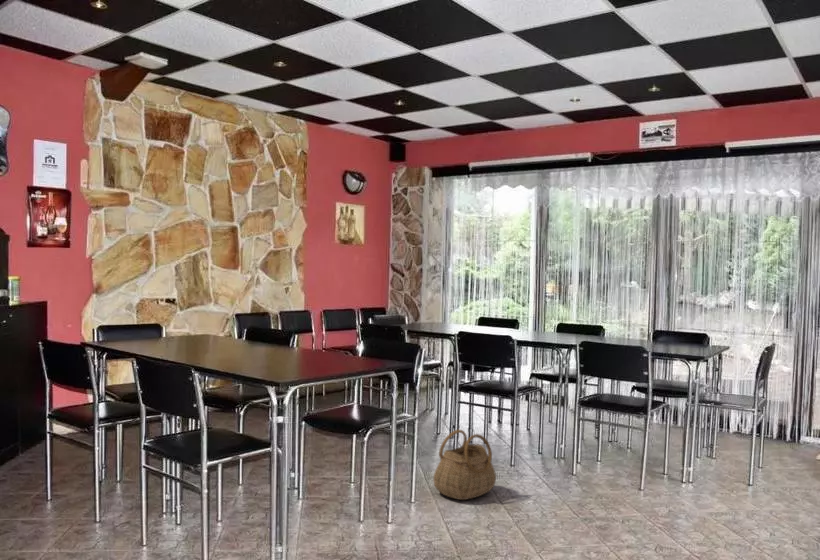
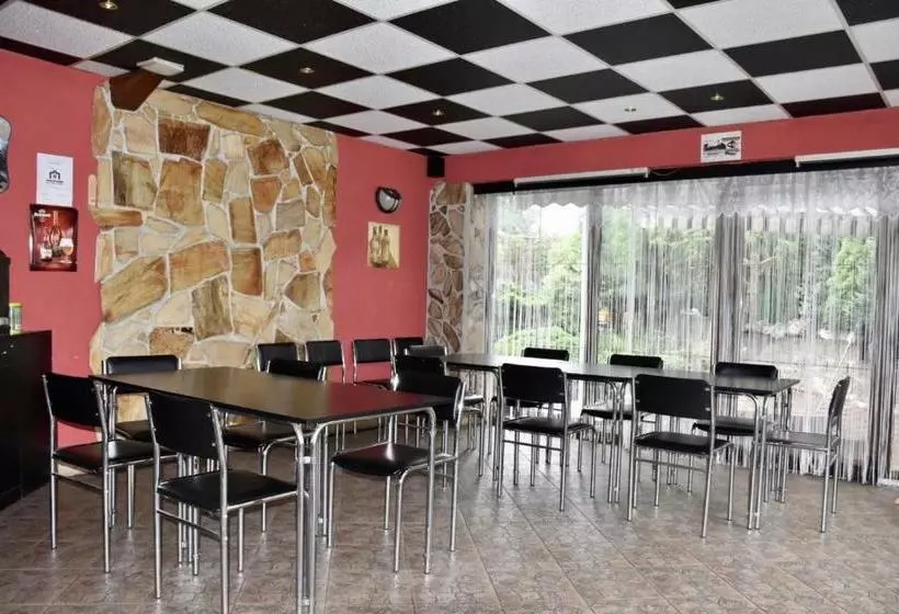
- basket (465, 462)
